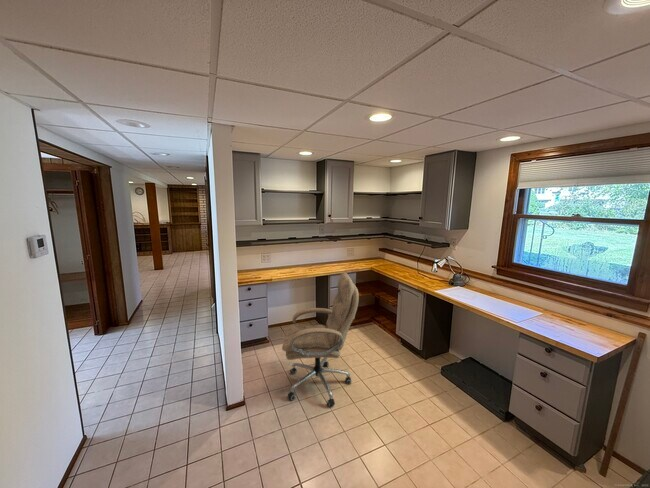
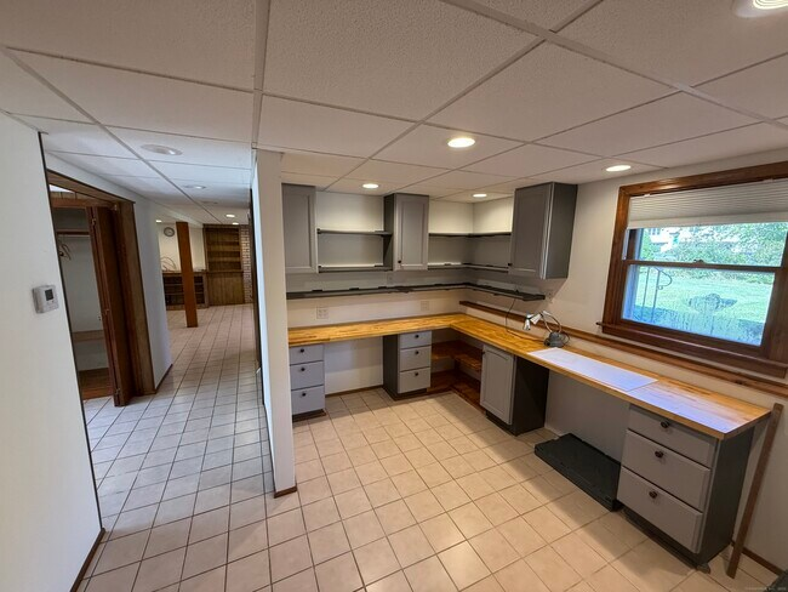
- office chair (320, 331)
